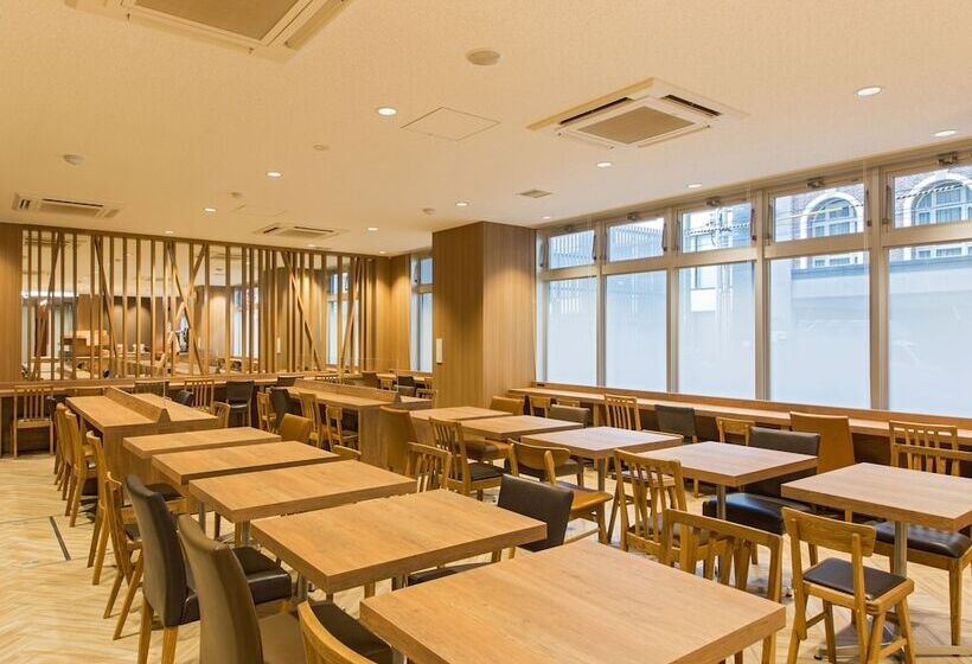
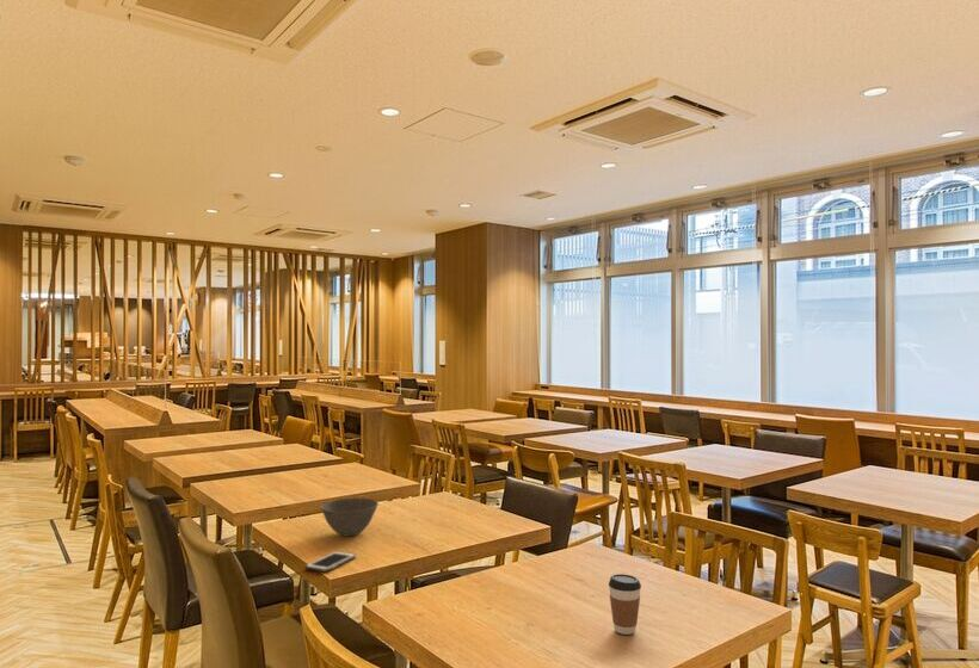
+ cell phone (331, 561)
+ coffee cup (624, 604)
+ bowl (349, 519)
